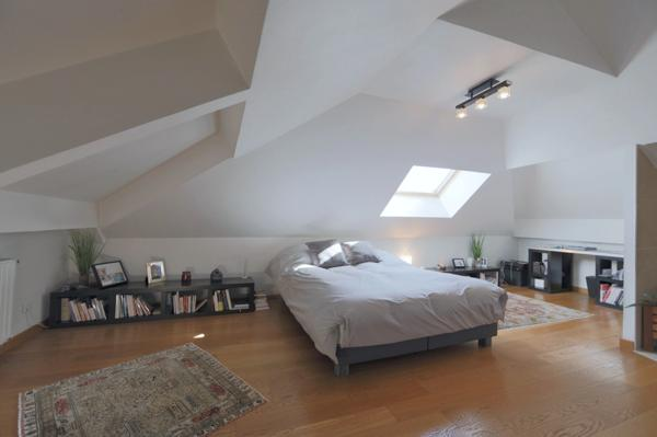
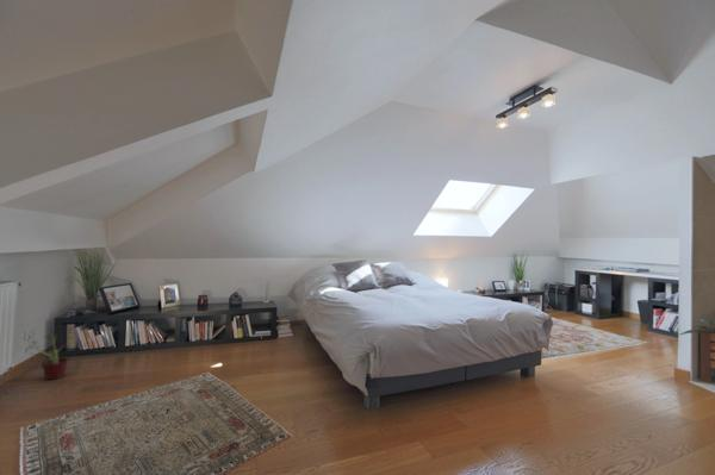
+ potted plant (46, 355)
